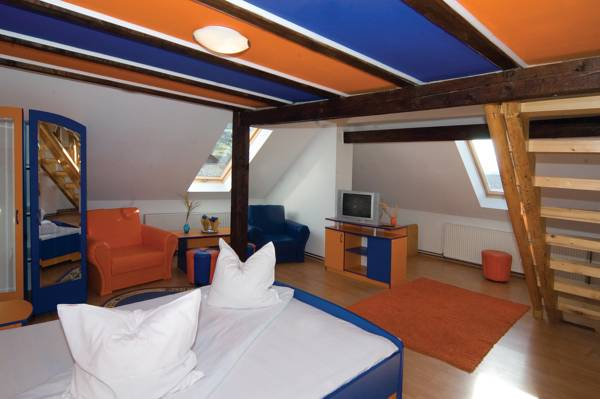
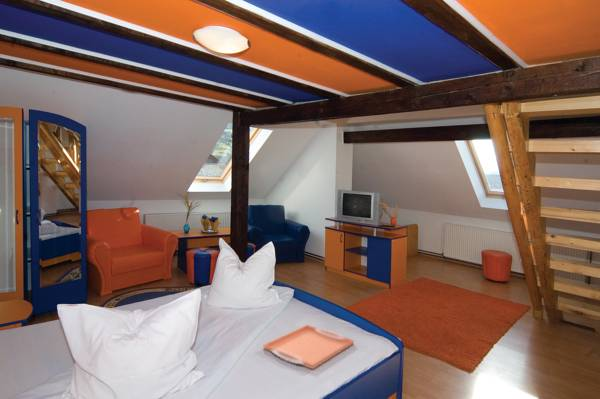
+ serving tray (309, 344)
